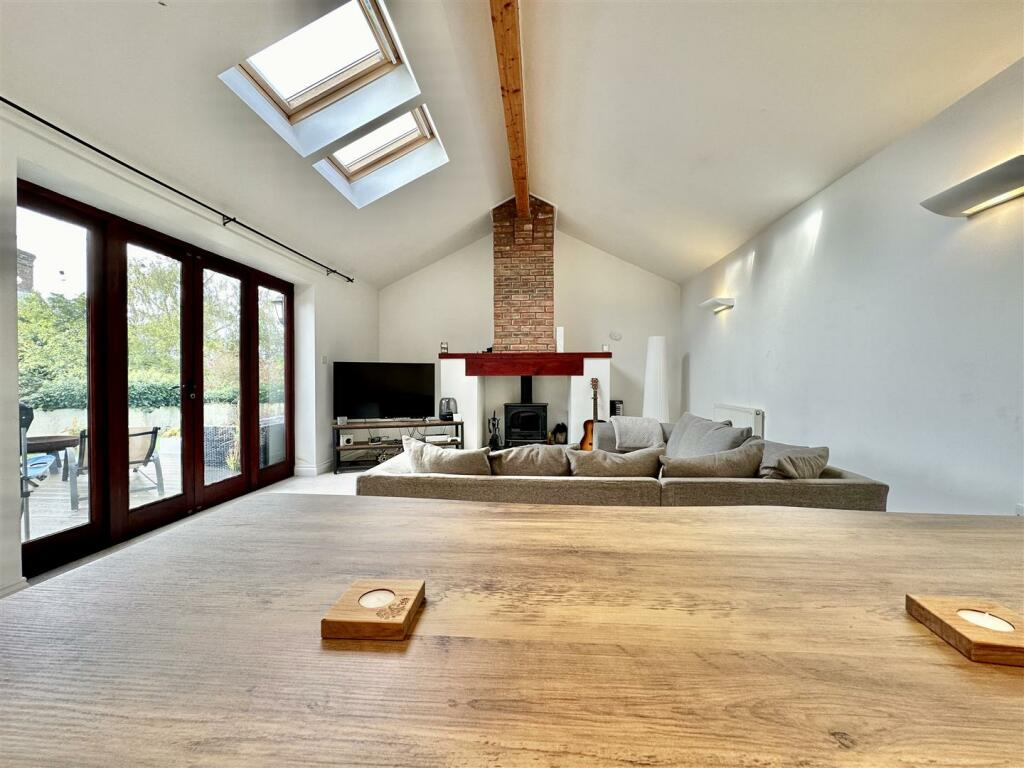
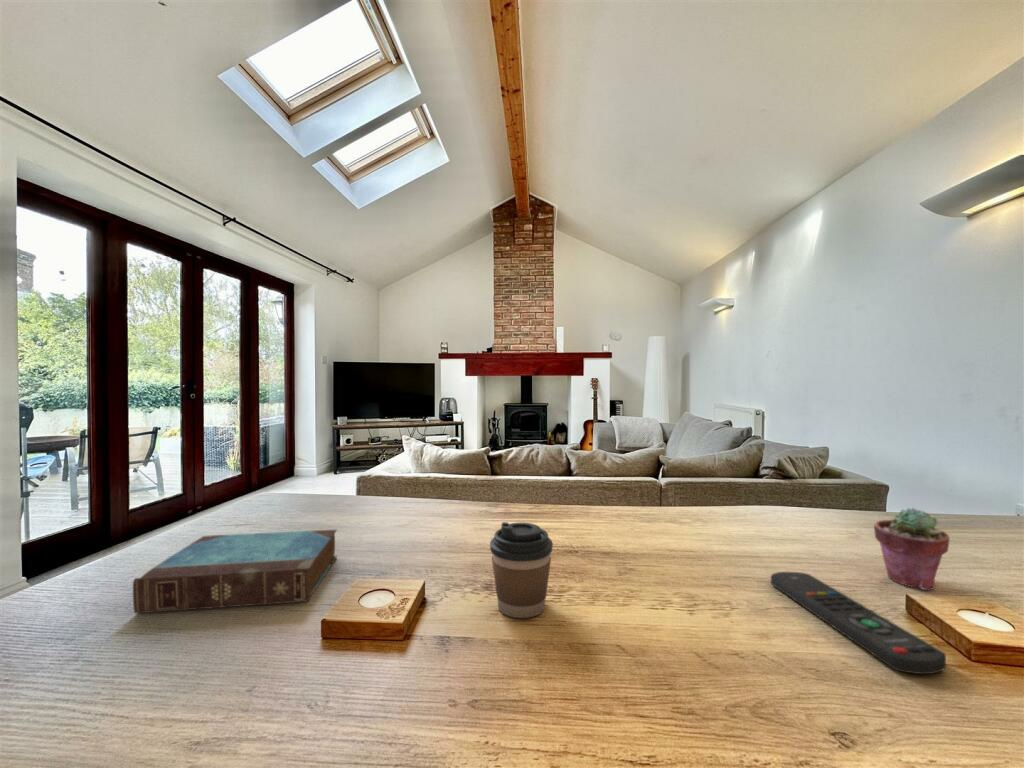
+ remote control (843, 612)
+ book (250, 565)
+ potted succulent (910, 544)
+ coffee cup (521, 564)
